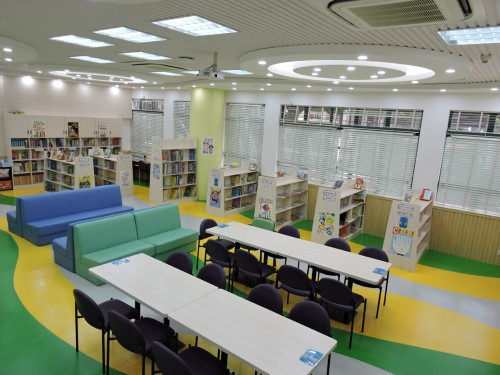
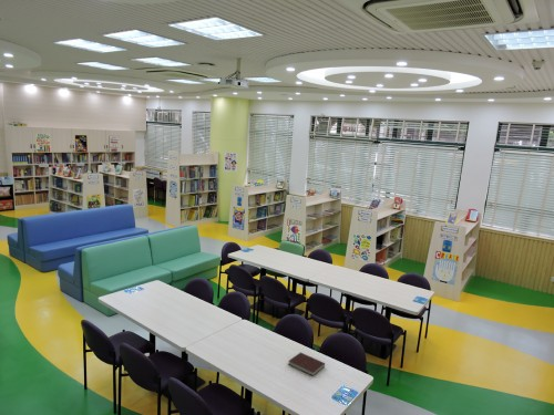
+ notebook (306, 363)
